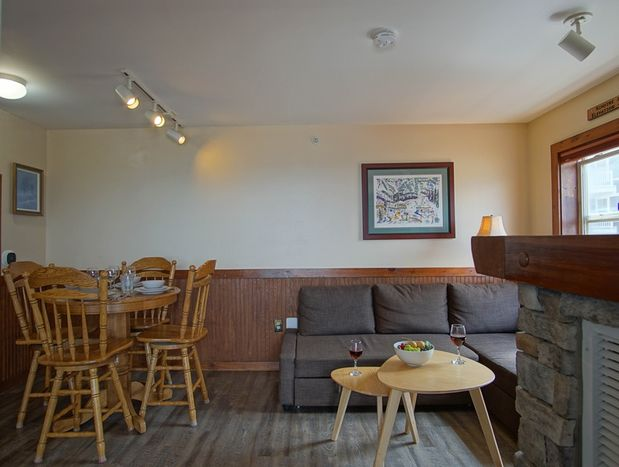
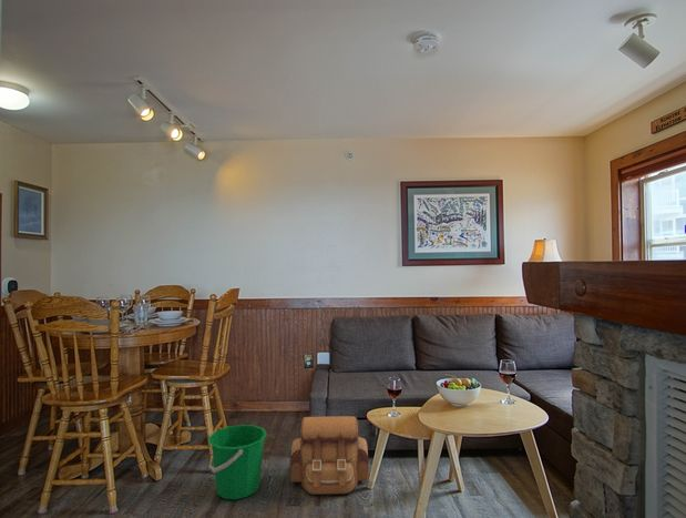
+ bucket (237, 461)
+ backpack (329, 449)
